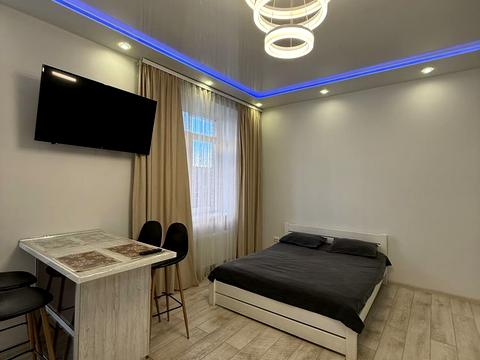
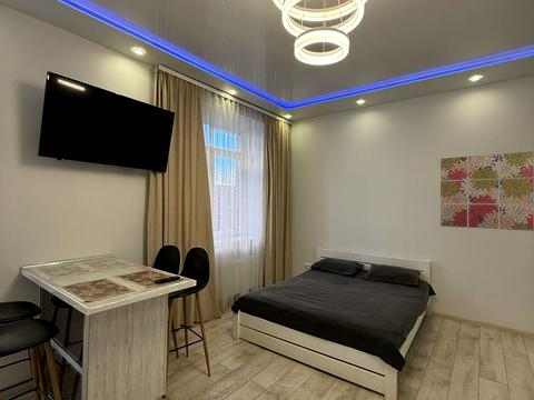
+ wall art (483, 191)
